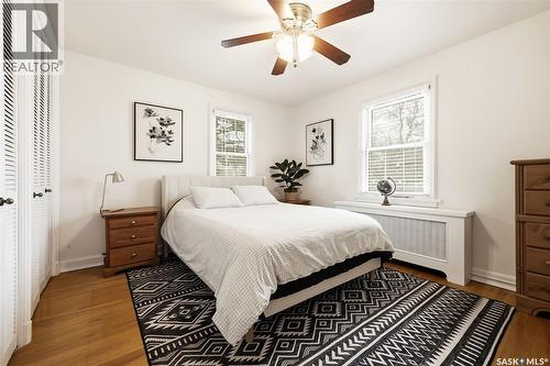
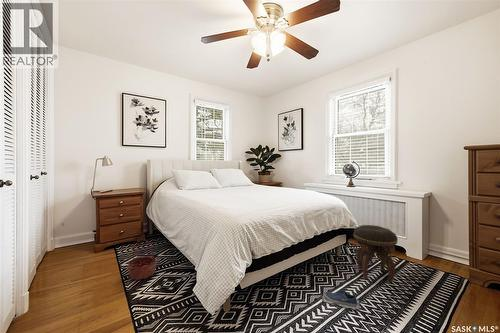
+ shoe (340, 296)
+ basket (142, 257)
+ footstool (374, 251)
